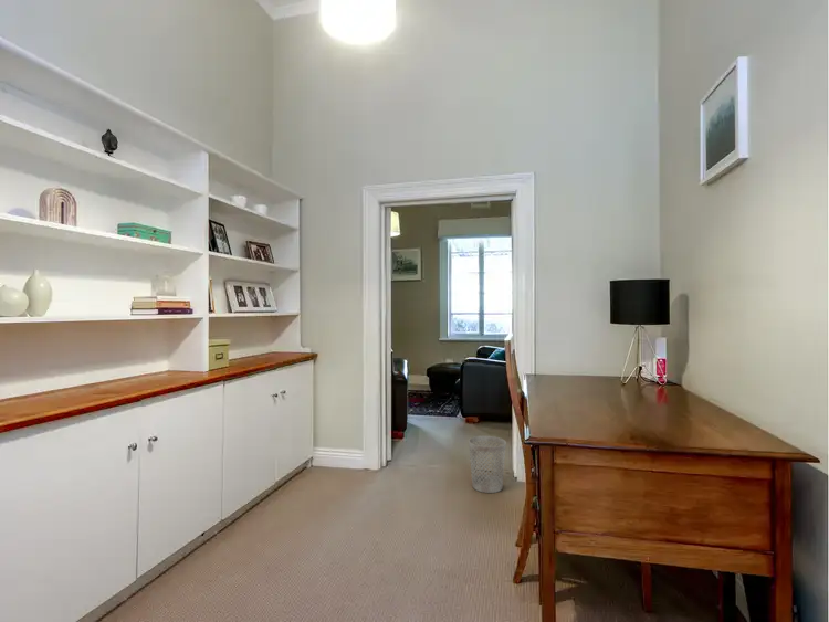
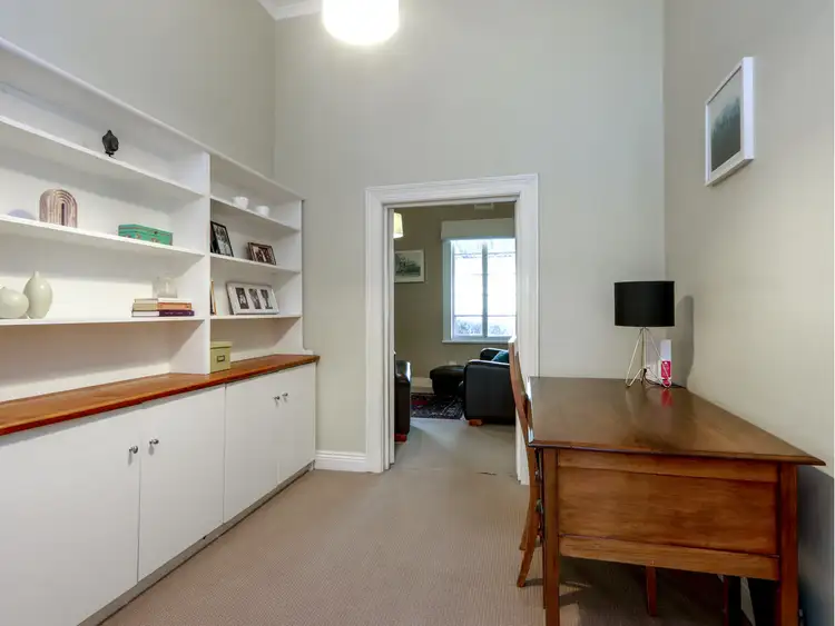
- wastebasket (486, 464)
